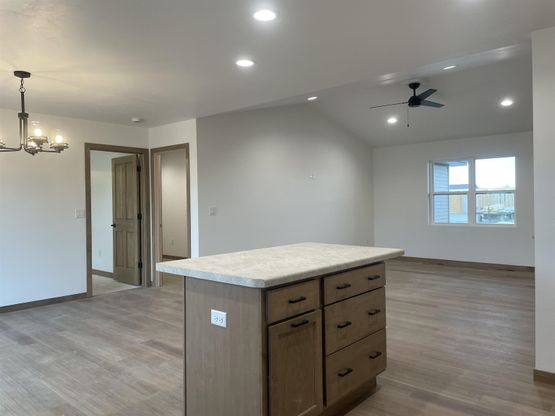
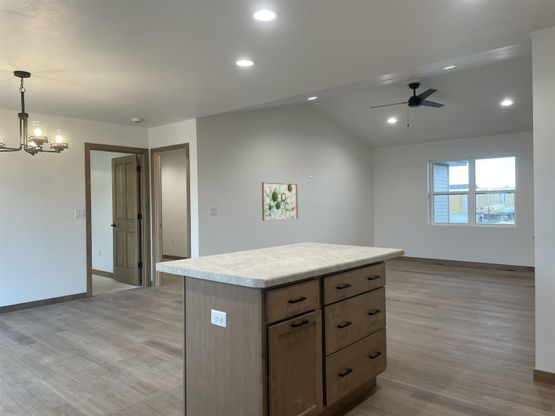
+ wall art (281, 201)
